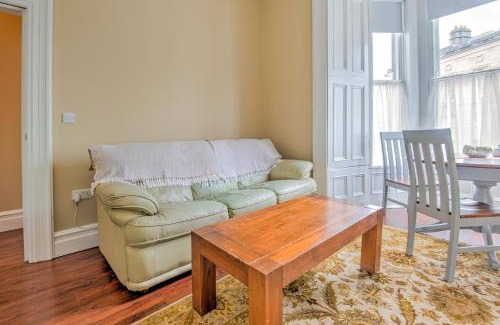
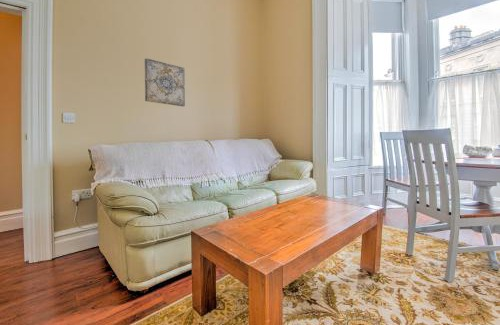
+ wall art (165, 83)
